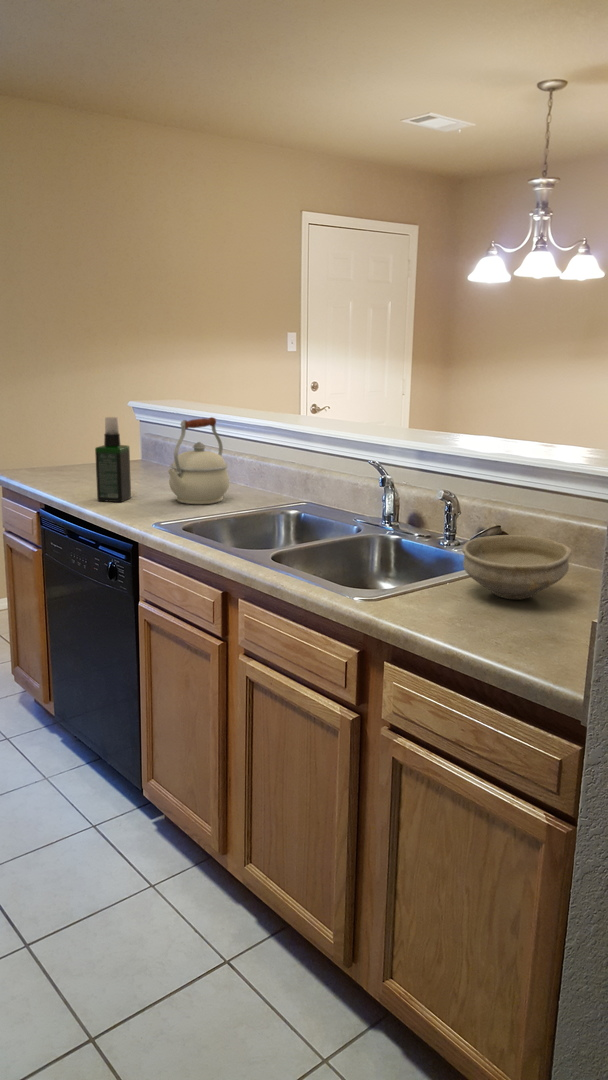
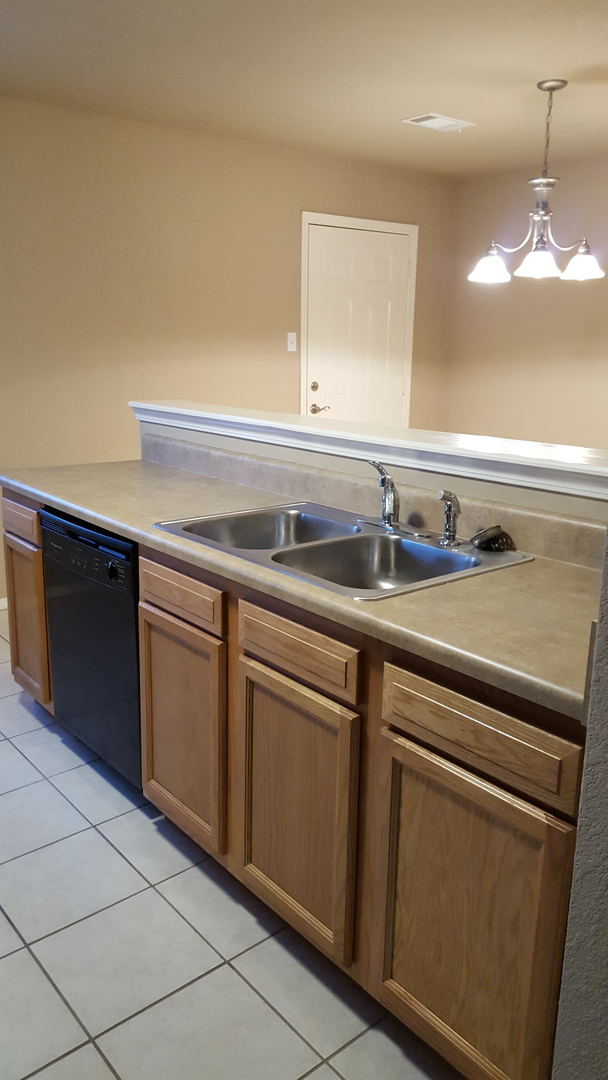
- bowl (514, 570)
- spray bottle (112, 458)
- kettle (195, 460)
